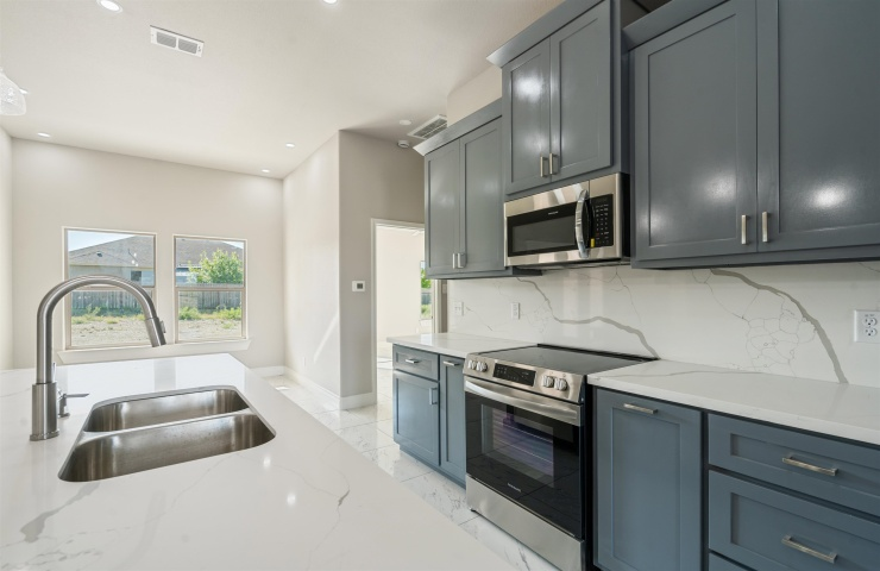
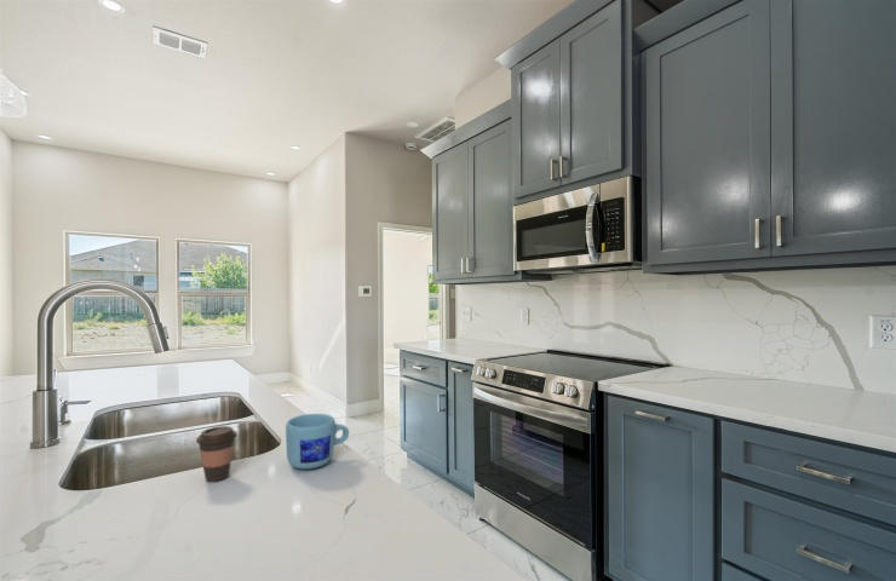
+ coffee cup (217, 454)
+ mug (318, 439)
